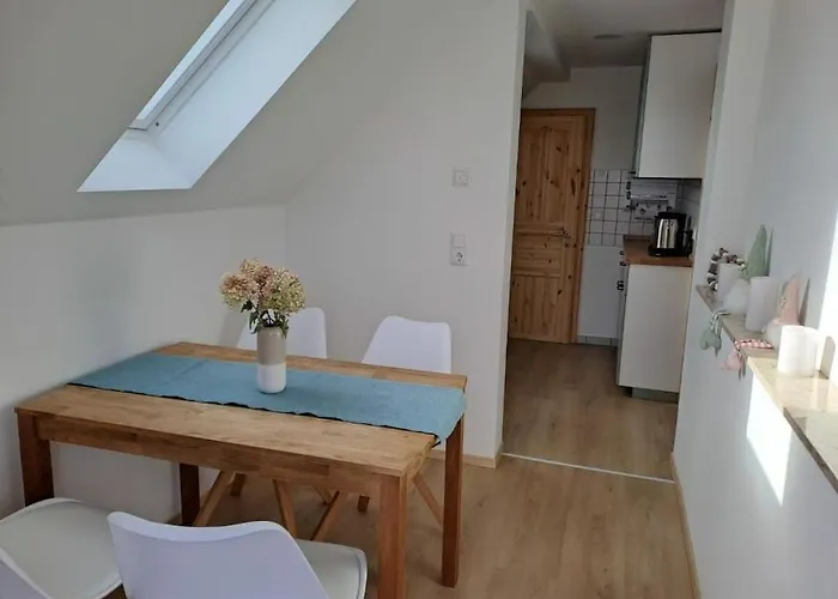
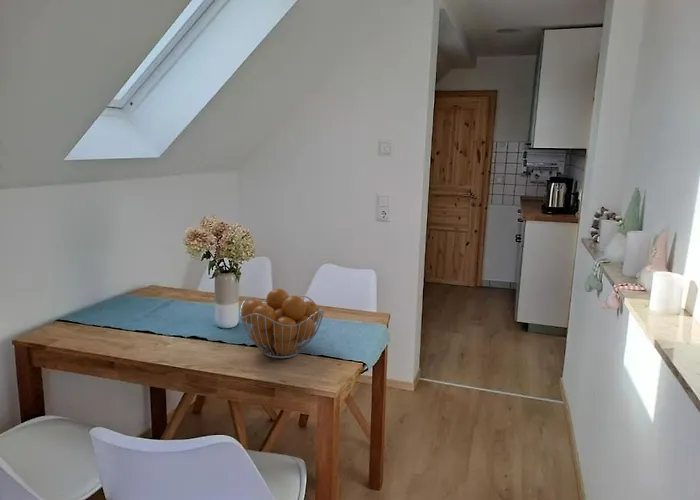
+ fruit basket (281, 322)
